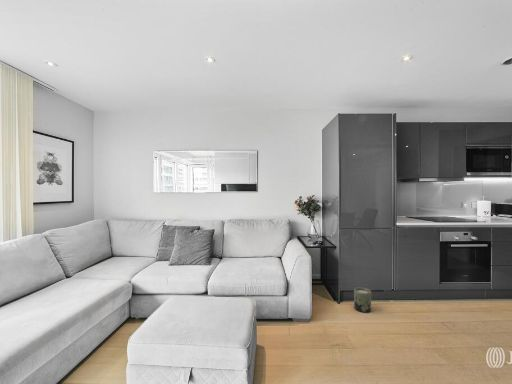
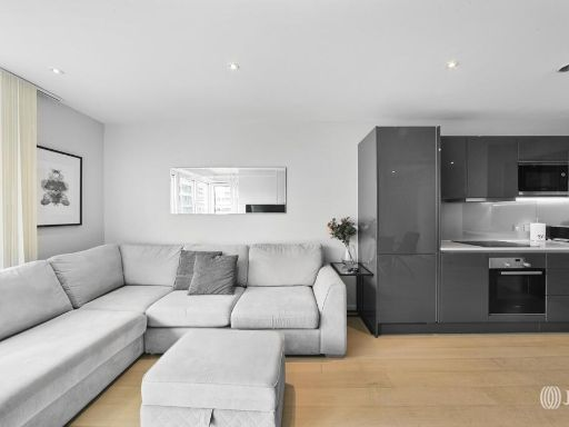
- planter (362, 299)
